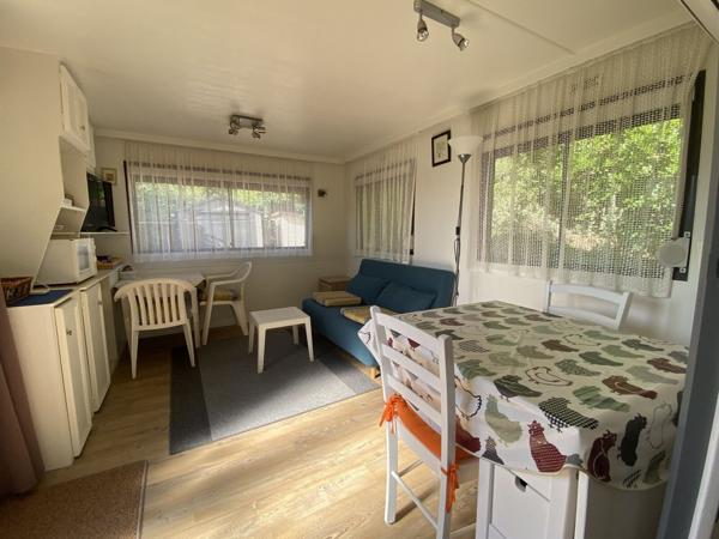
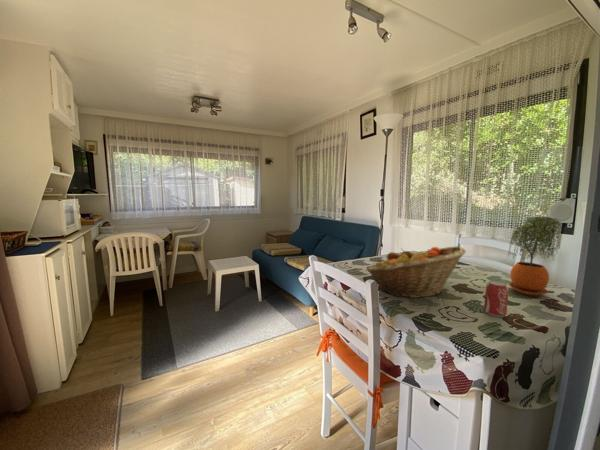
+ fruit basket (414, 266)
+ potted plant (531, 254)
+ beverage can (496, 298)
